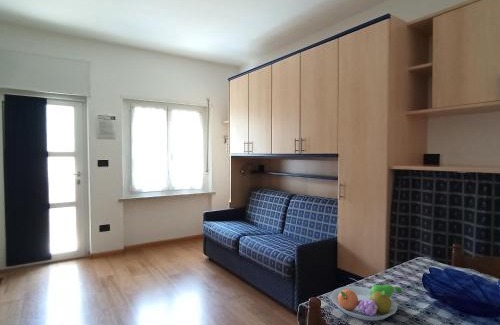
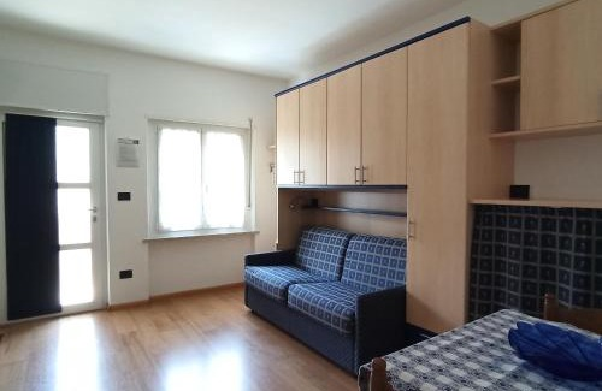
- fruit bowl (365, 294)
